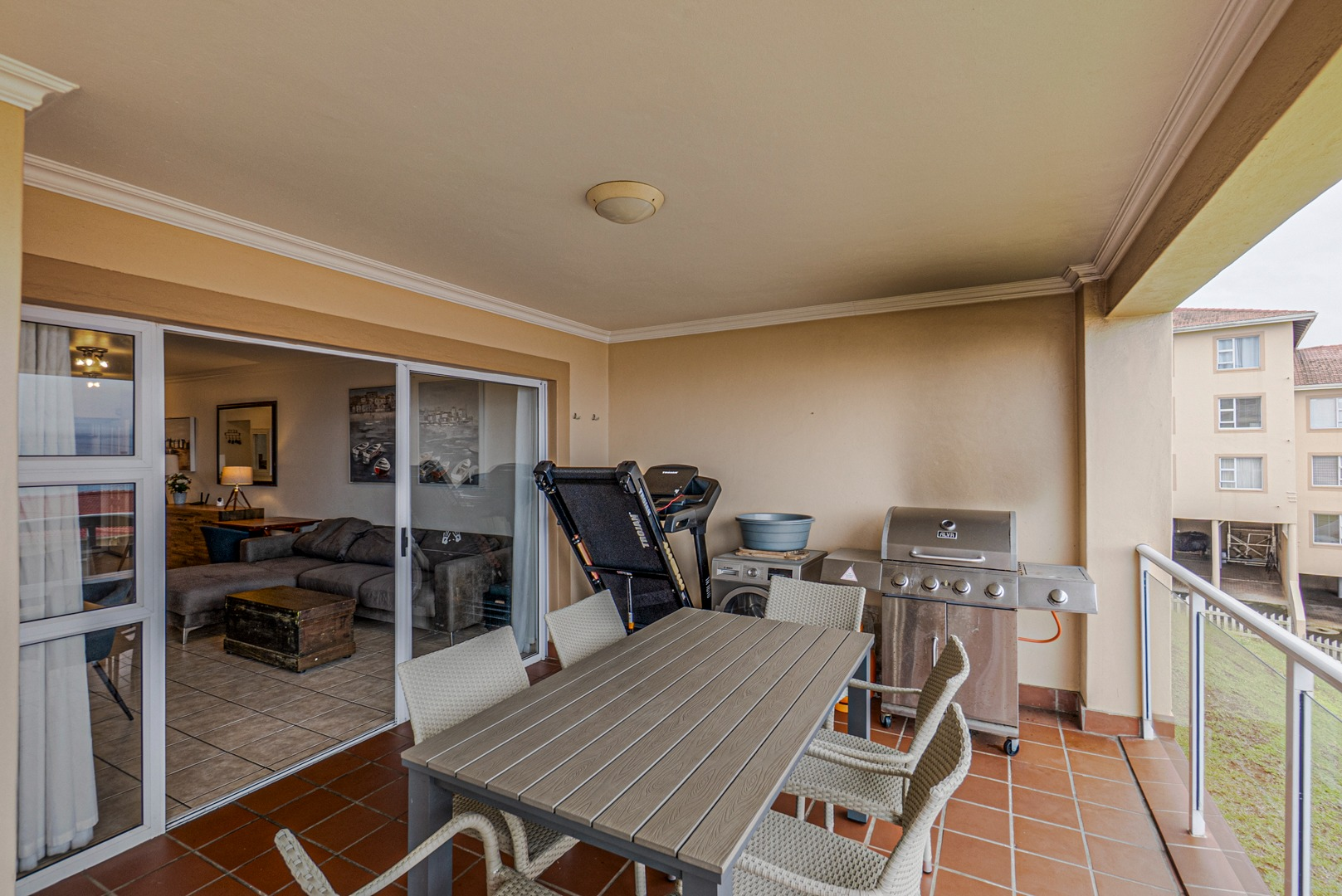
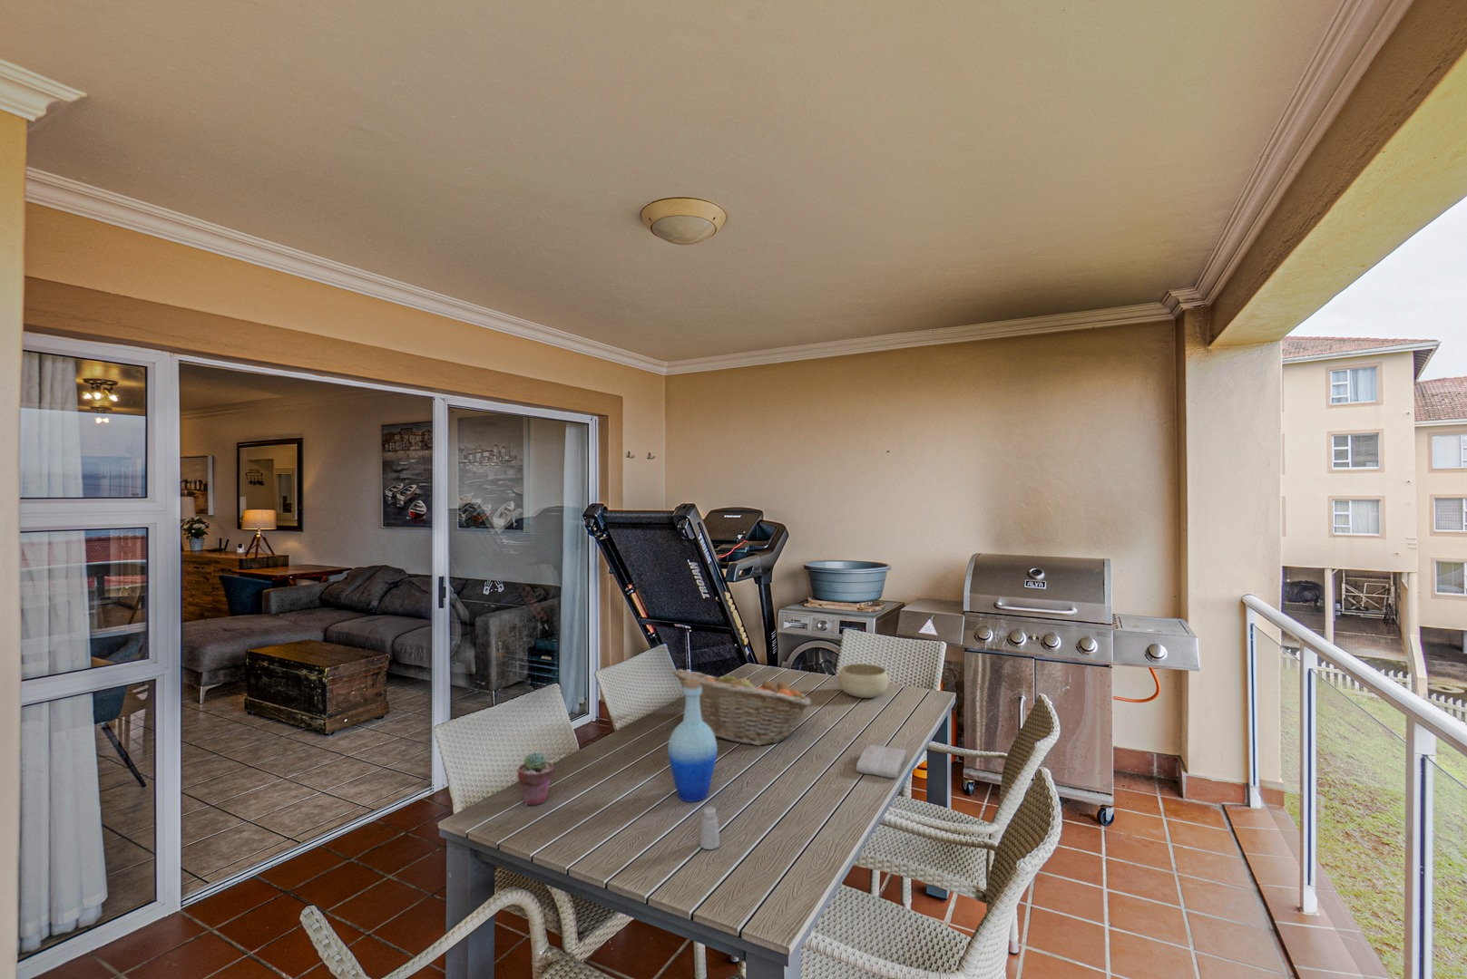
+ saltshaker (709, 826)
+ bowl (862, 682)
+ bottle (692, 736)
+ potted succulent (536, 776)
+ fruit basket (740, 698)
+ washcloth (882, 759)
